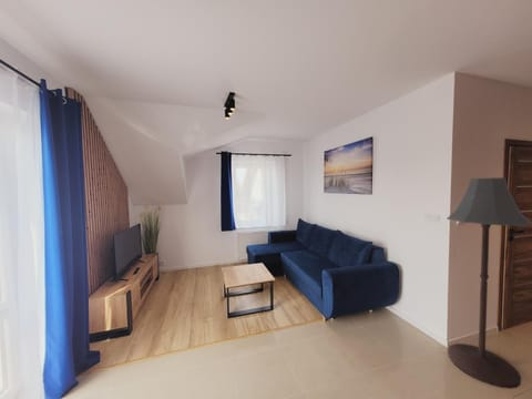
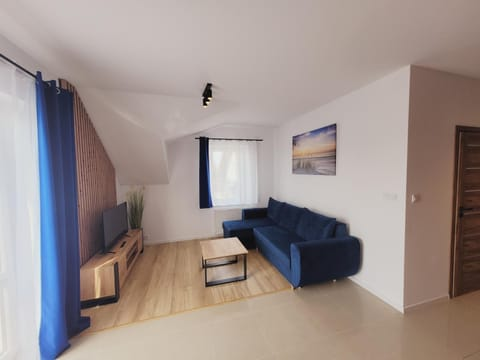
- floor lamp (484, 273)
